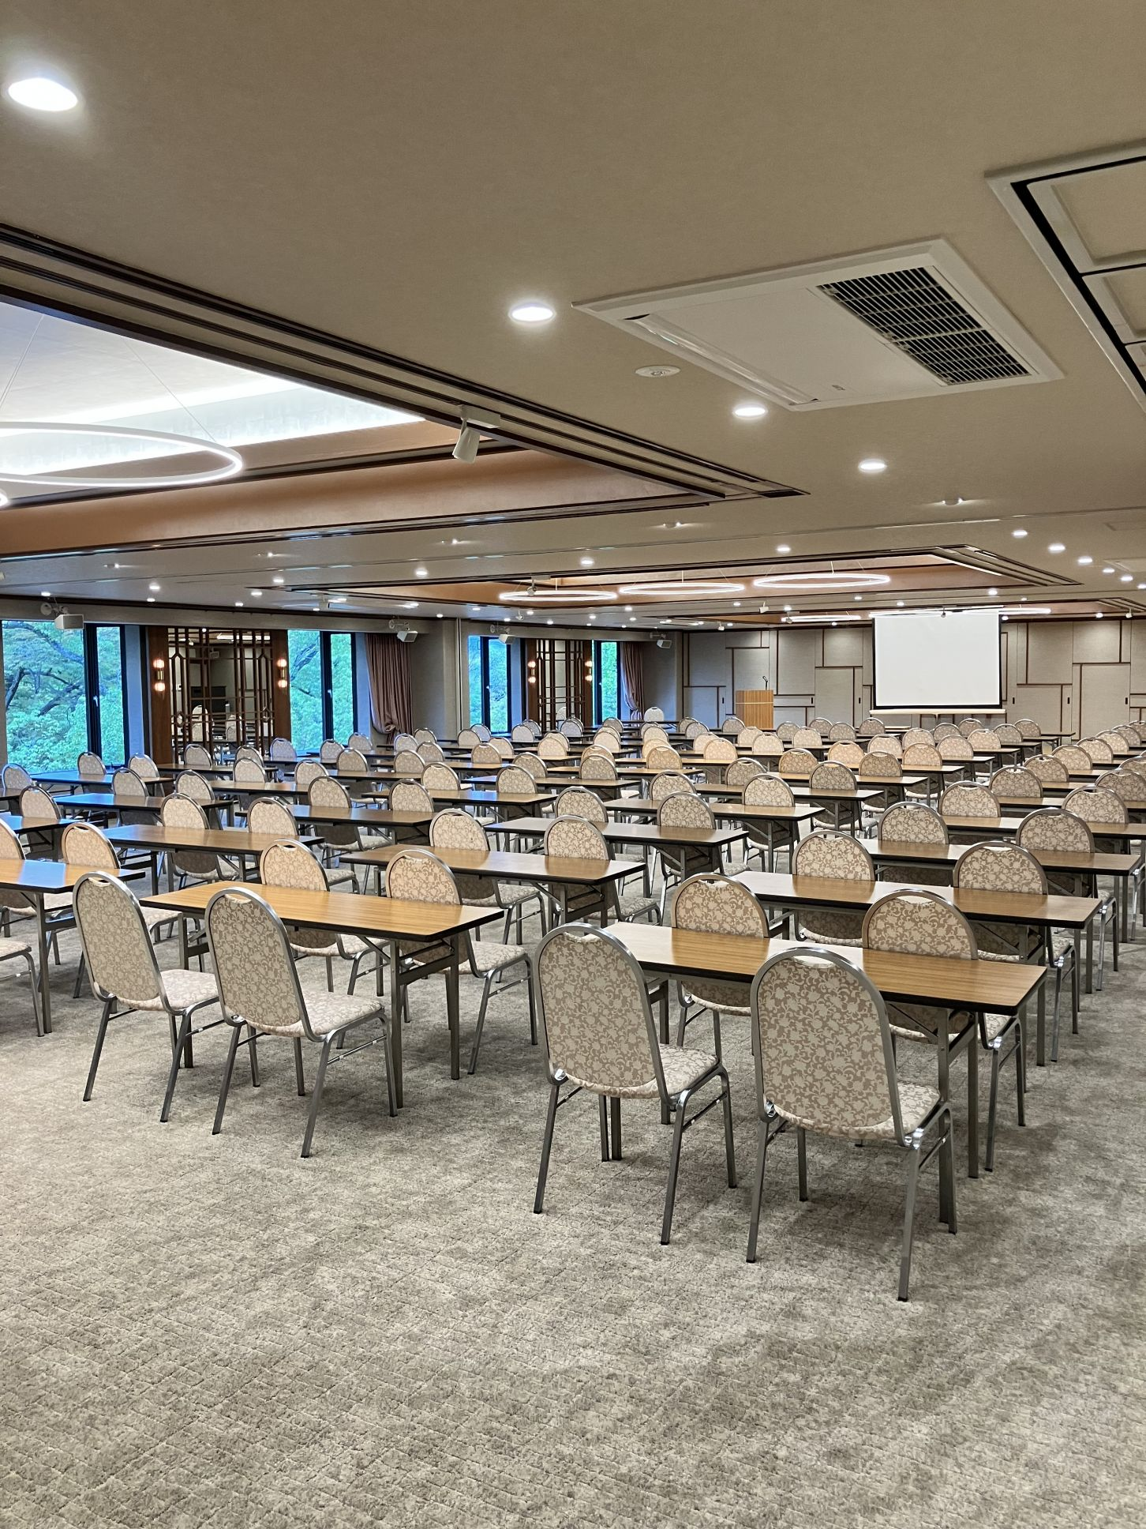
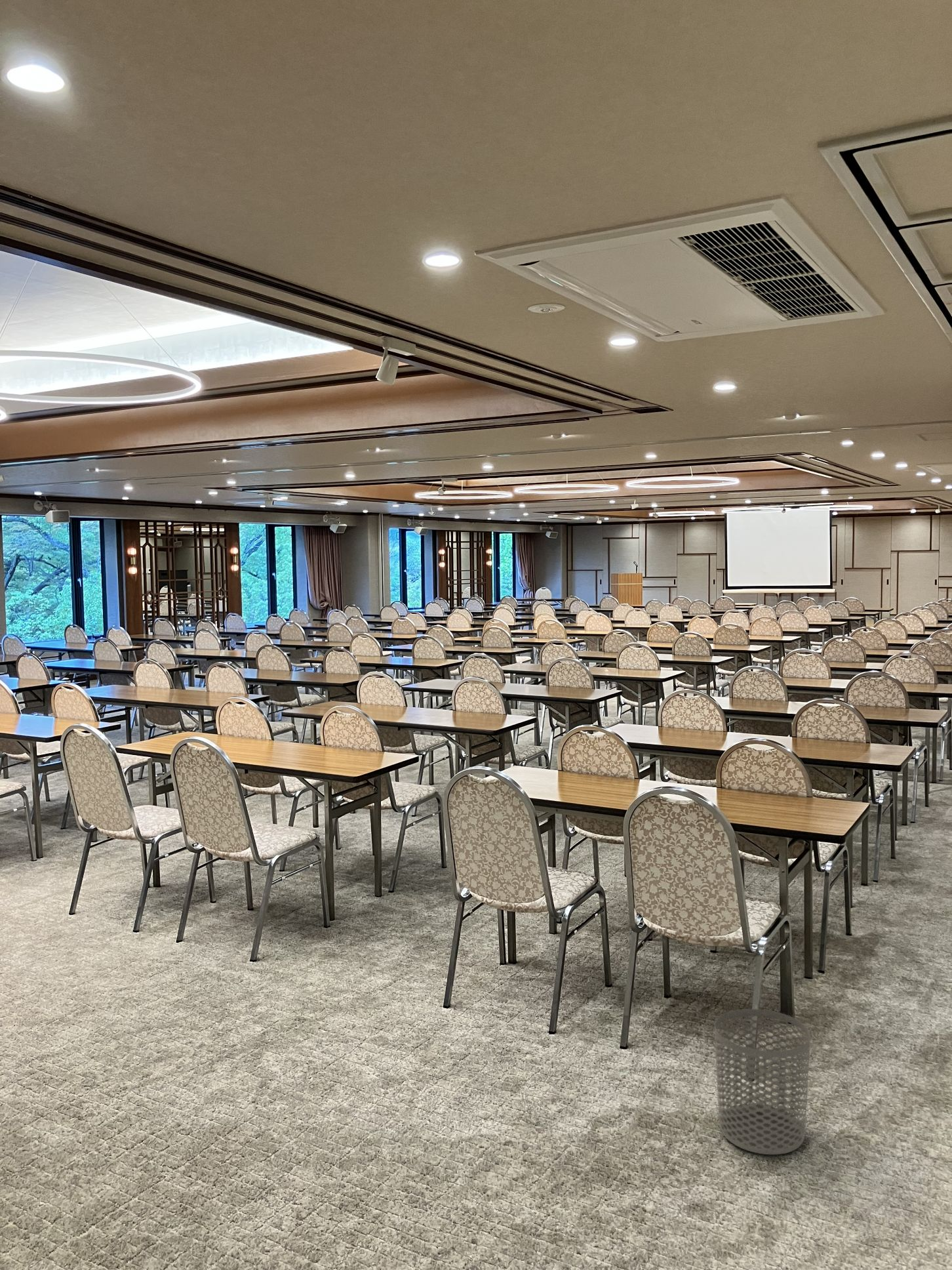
+ waste bin (761, 1080)
